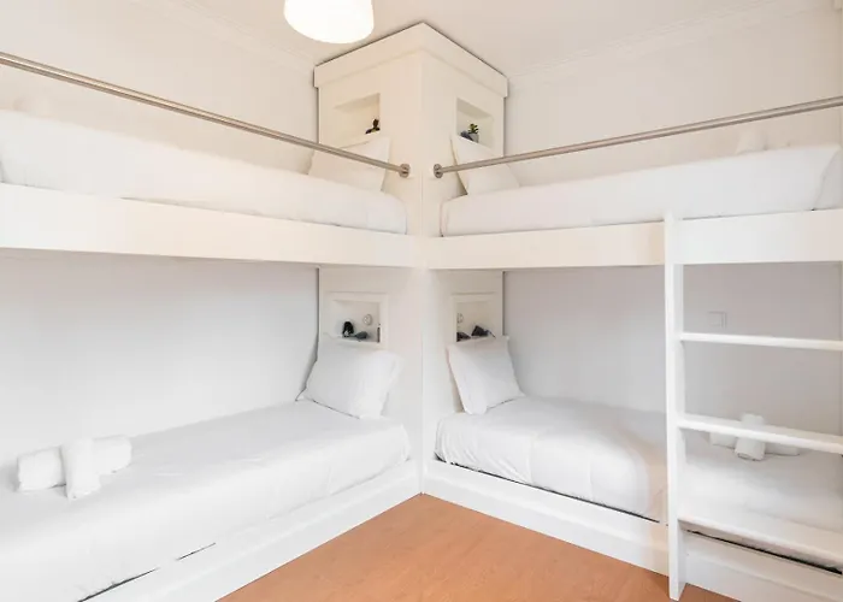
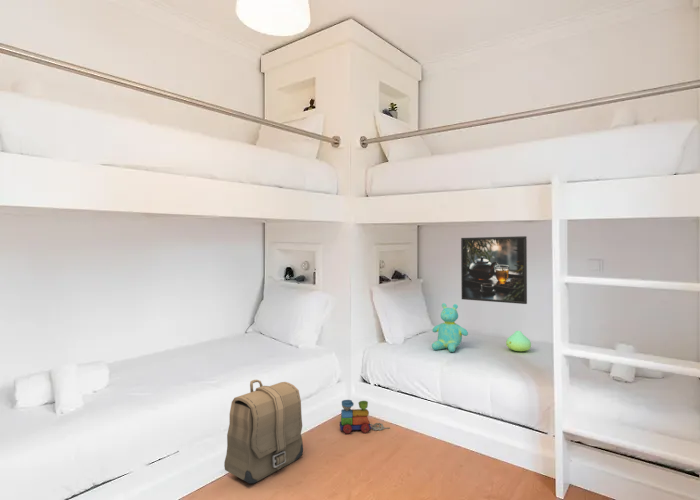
+ teddy bear (447, 326)
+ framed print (492, 269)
+ plush toy (518, 340)
+ toy train (361, 414)
+ backpack (267, 425)
